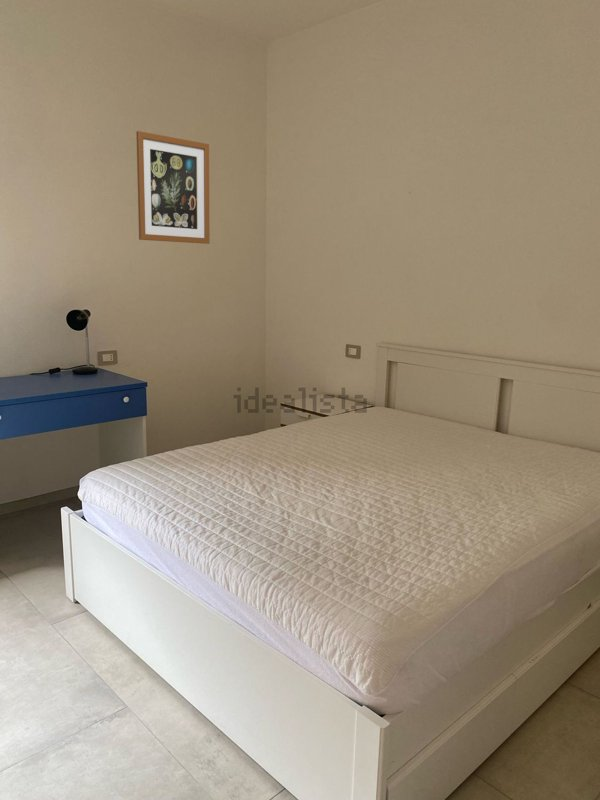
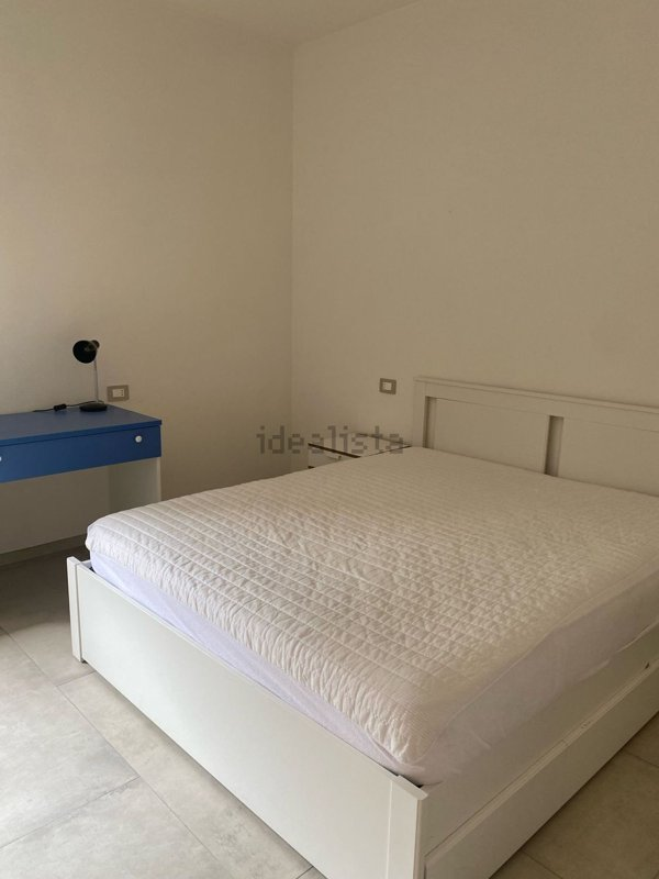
- wall art (174, 190)
